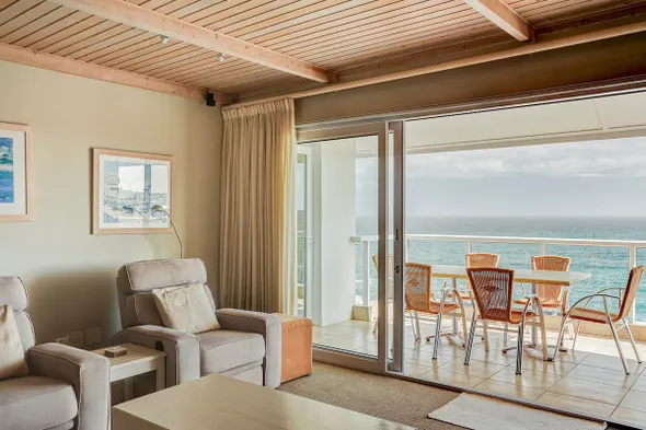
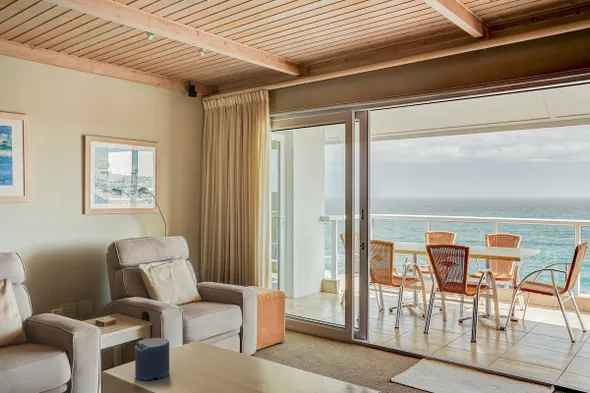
+ candle (152, 358)
